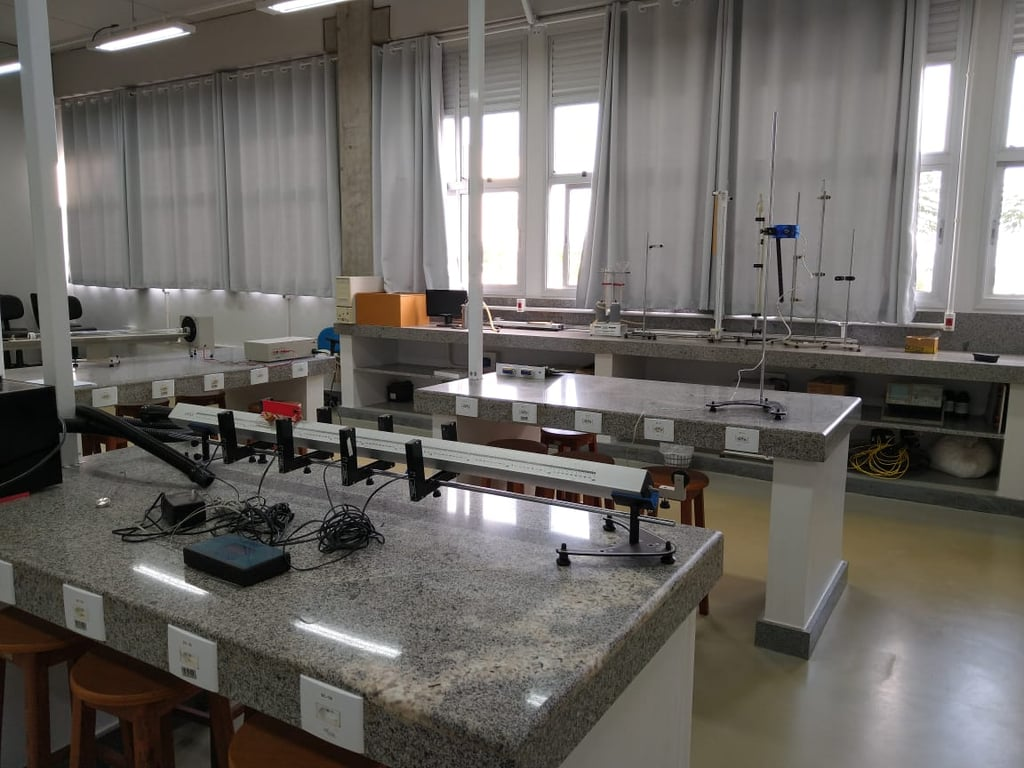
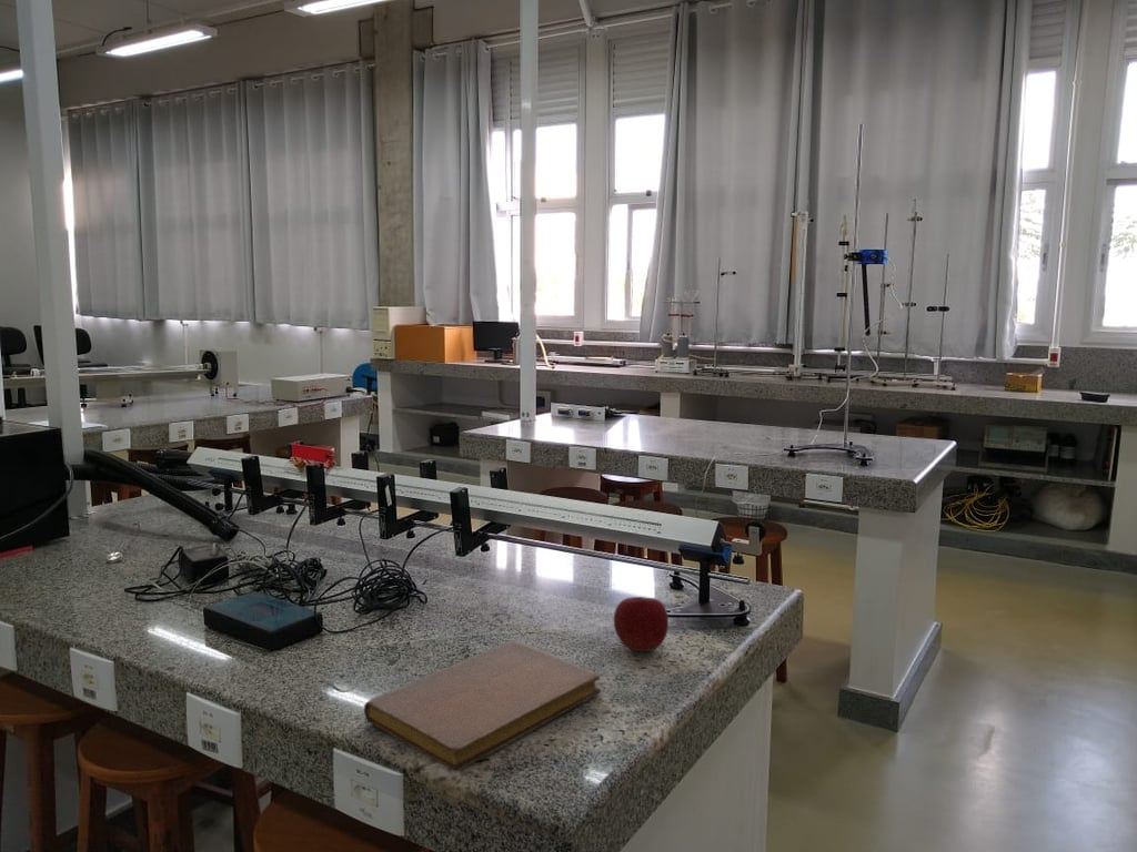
+ apple (641, 621)
+ notebook (486, 696)
